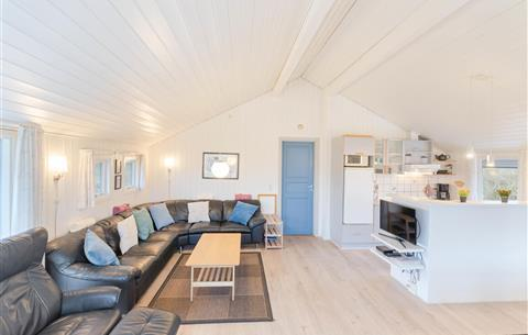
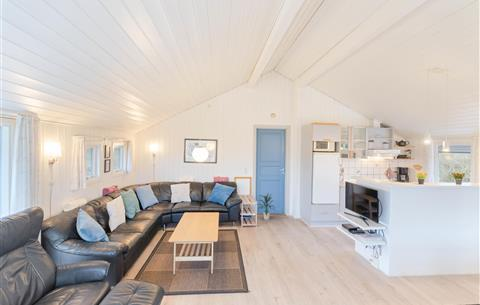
+ indoor plant (266, 206)
